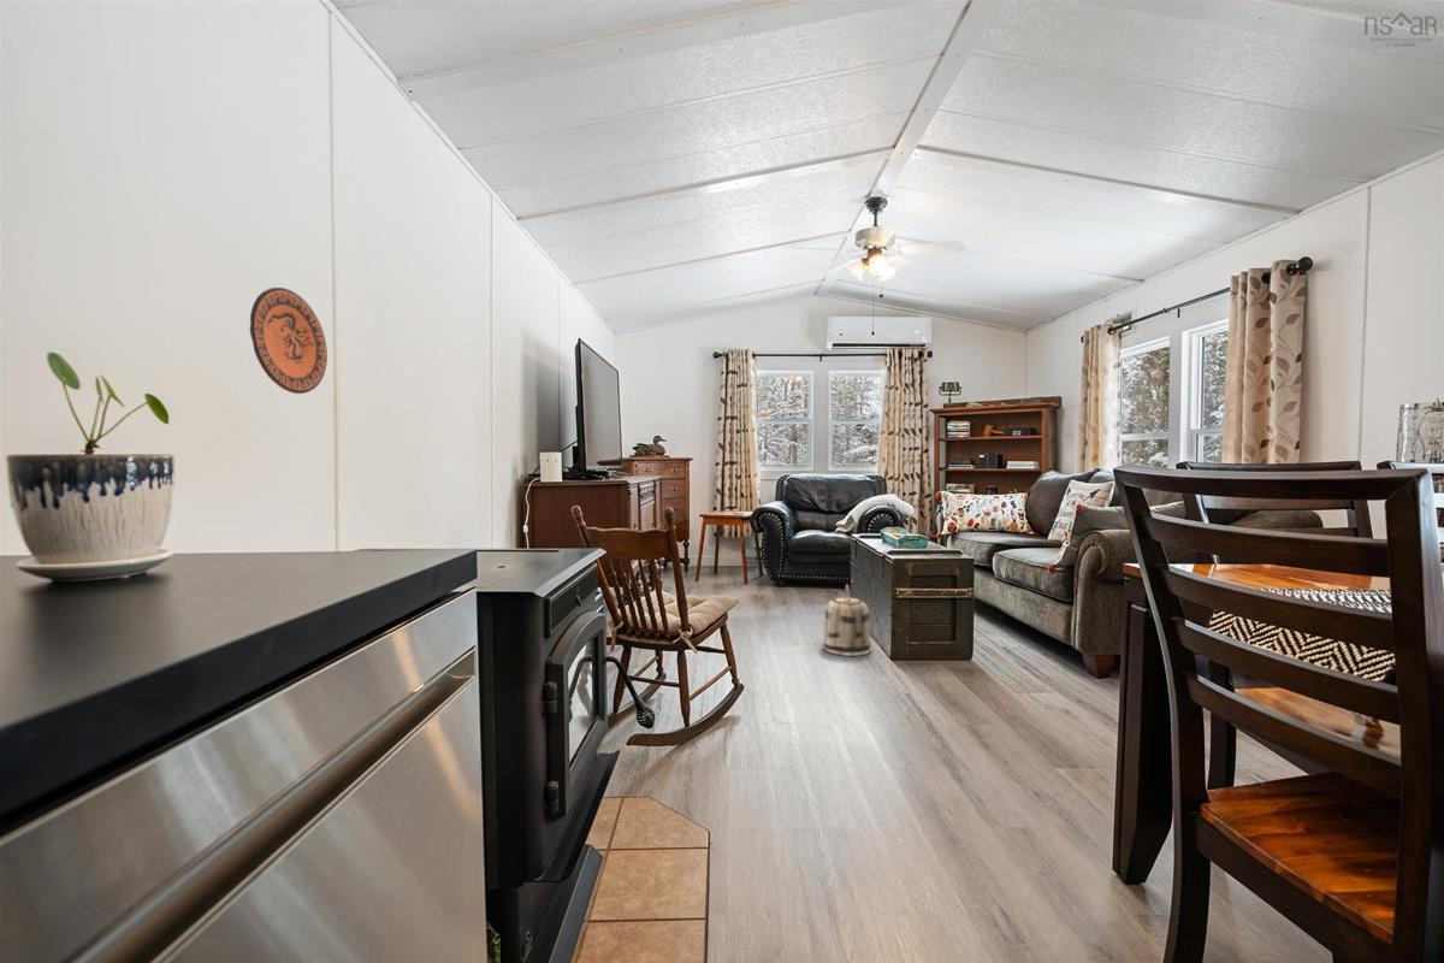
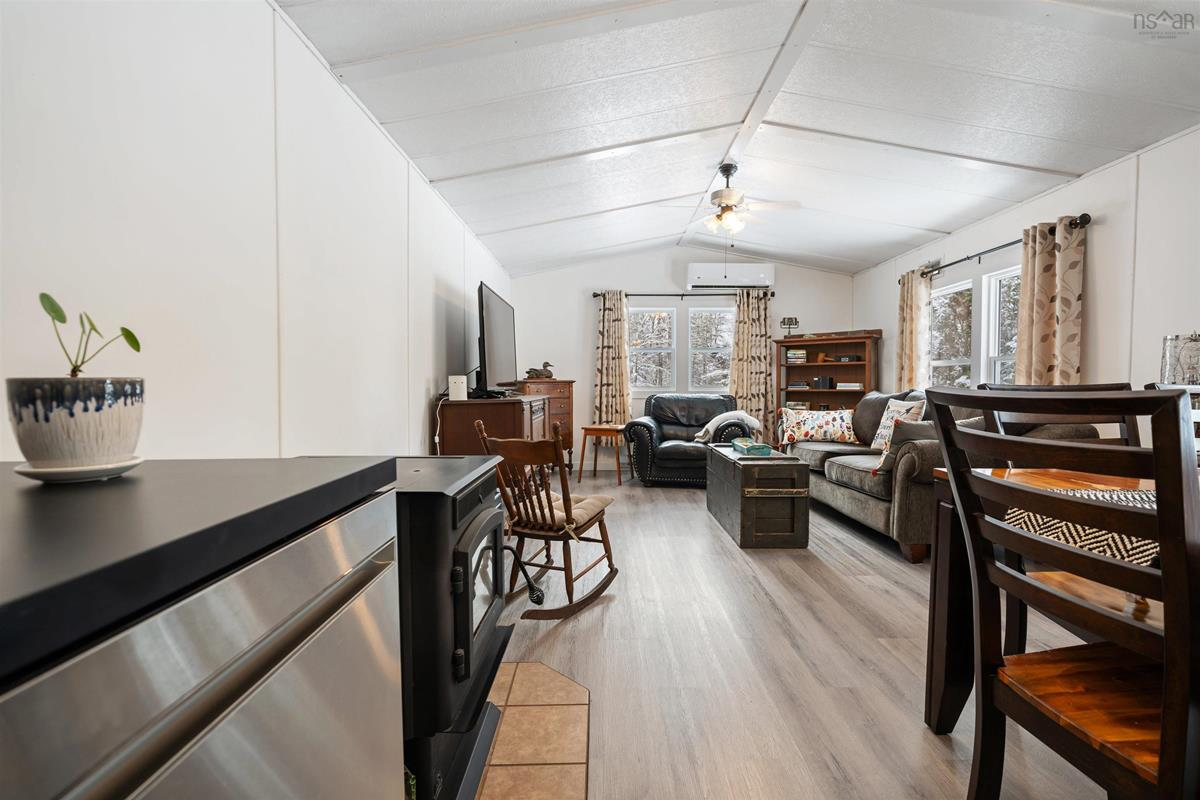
- decorative plate (289, 341)
- basket (846, 616)
